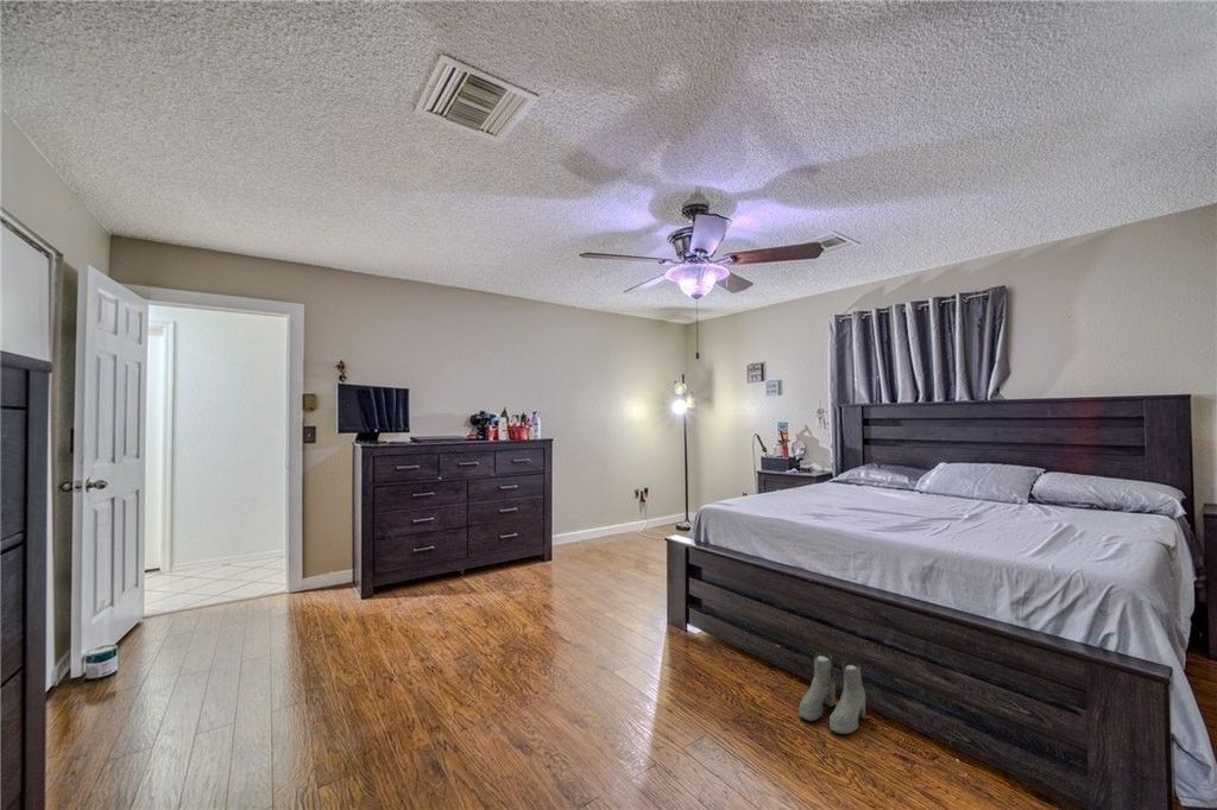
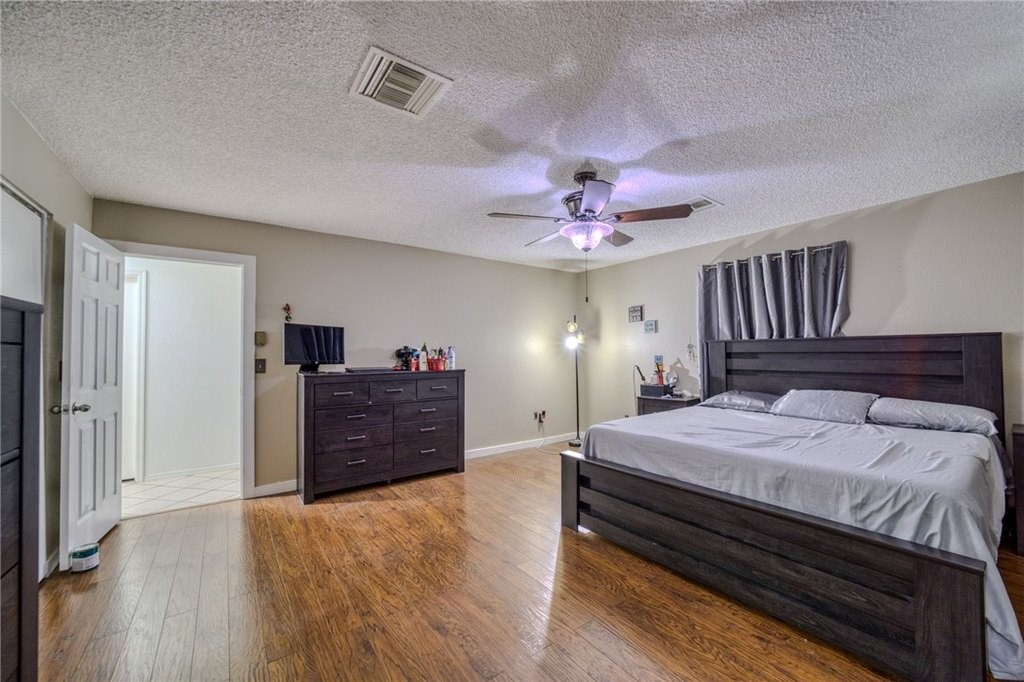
- boots (832, 690)
